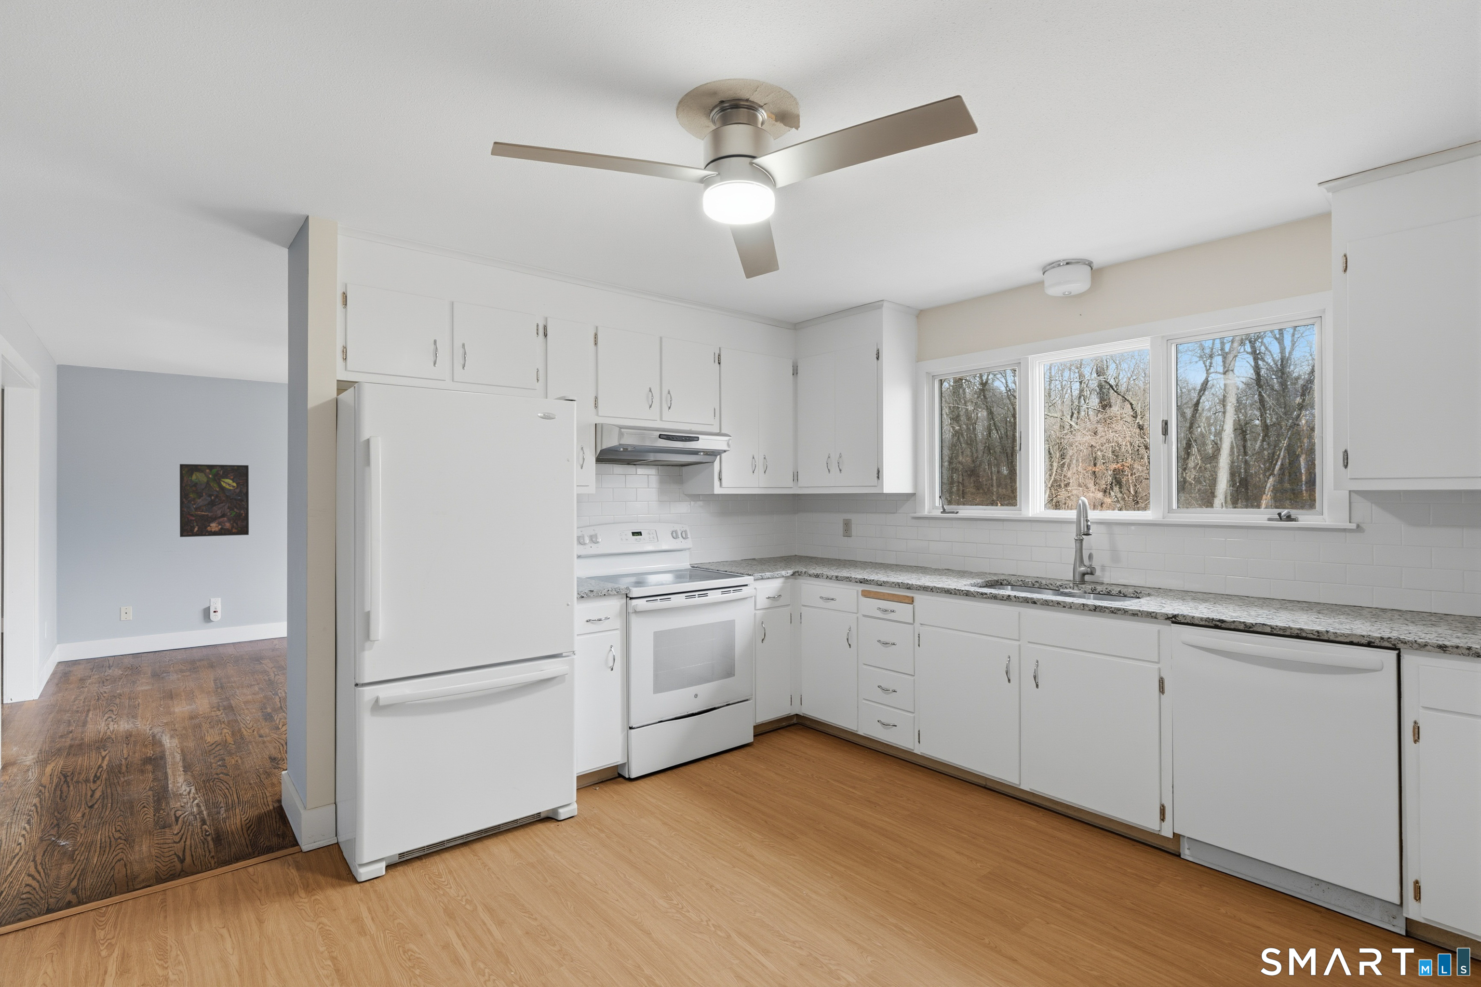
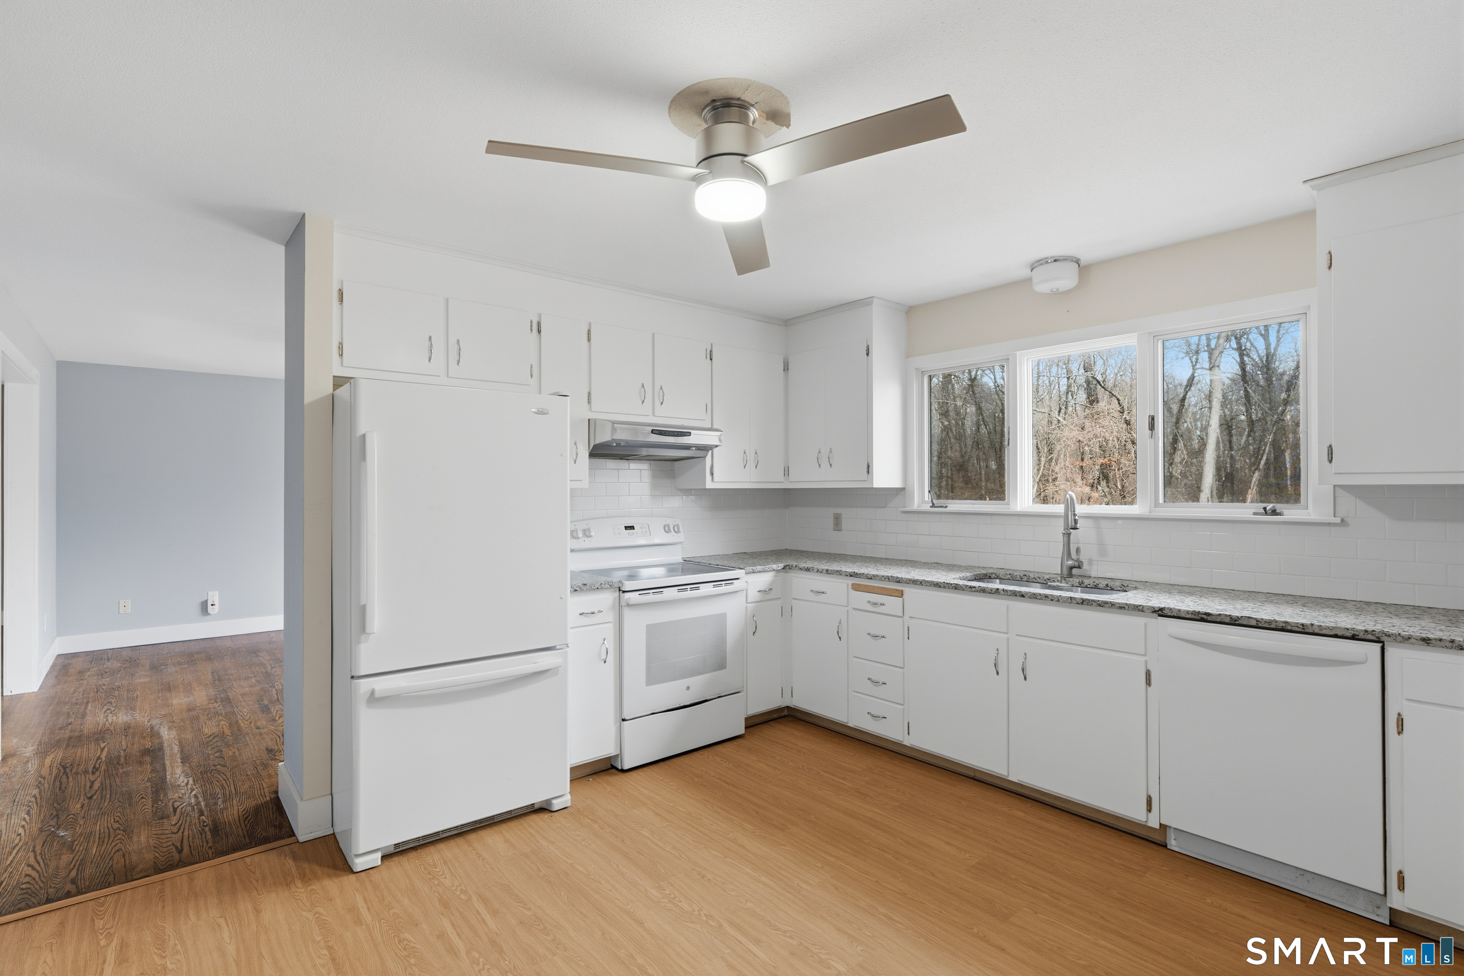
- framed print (215, 500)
